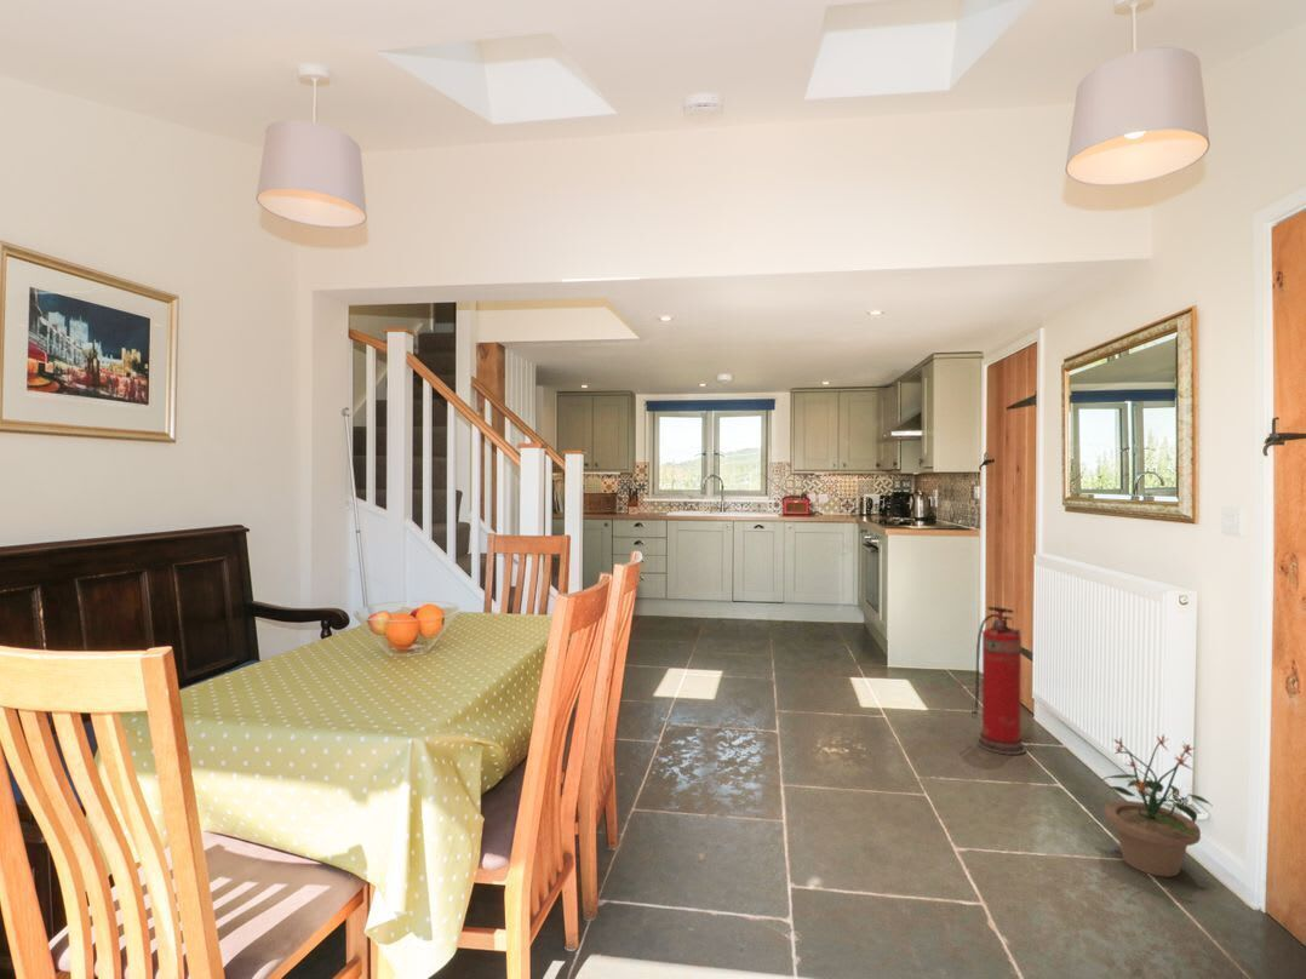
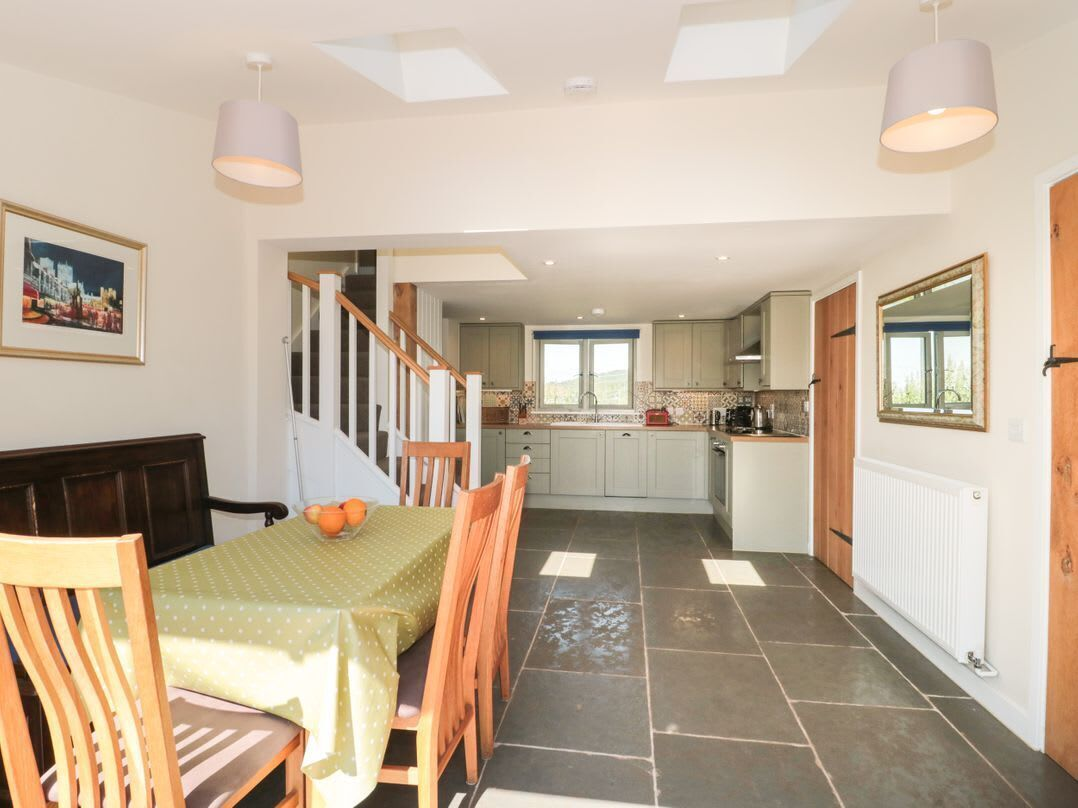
- potted plant (1156, 801)
- fire extinguisher (998, 676)
